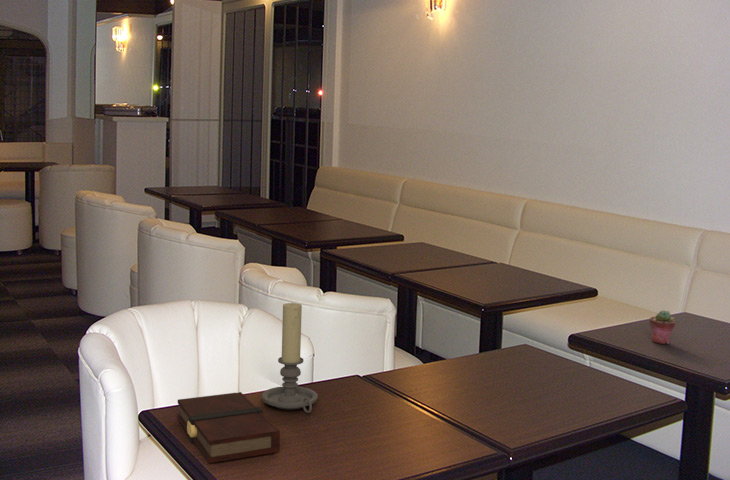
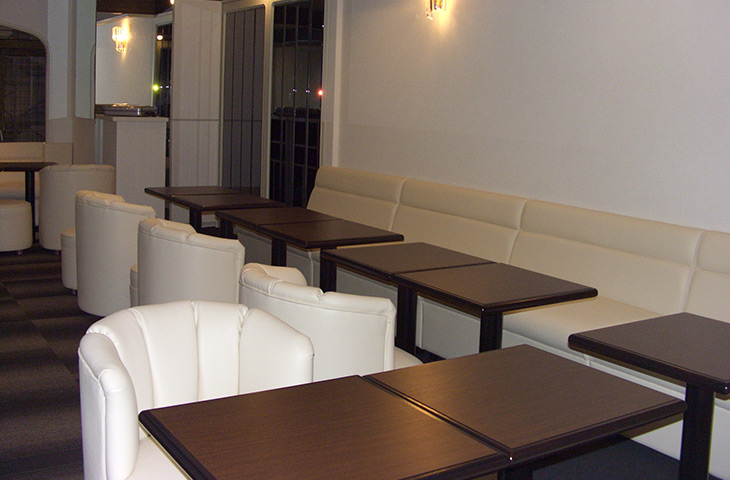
- potted succulent (661, 326)
- candle holder (293, 354)
- book (225, 424)
